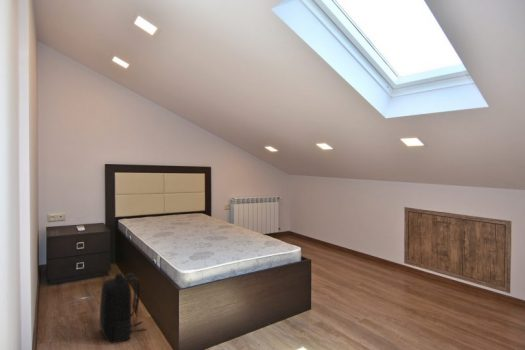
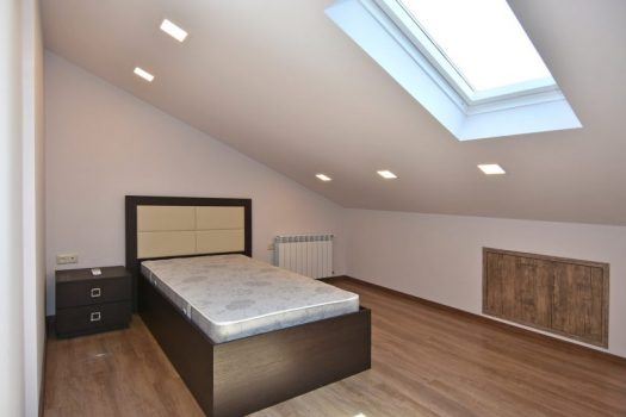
- backpack (123, 302)
